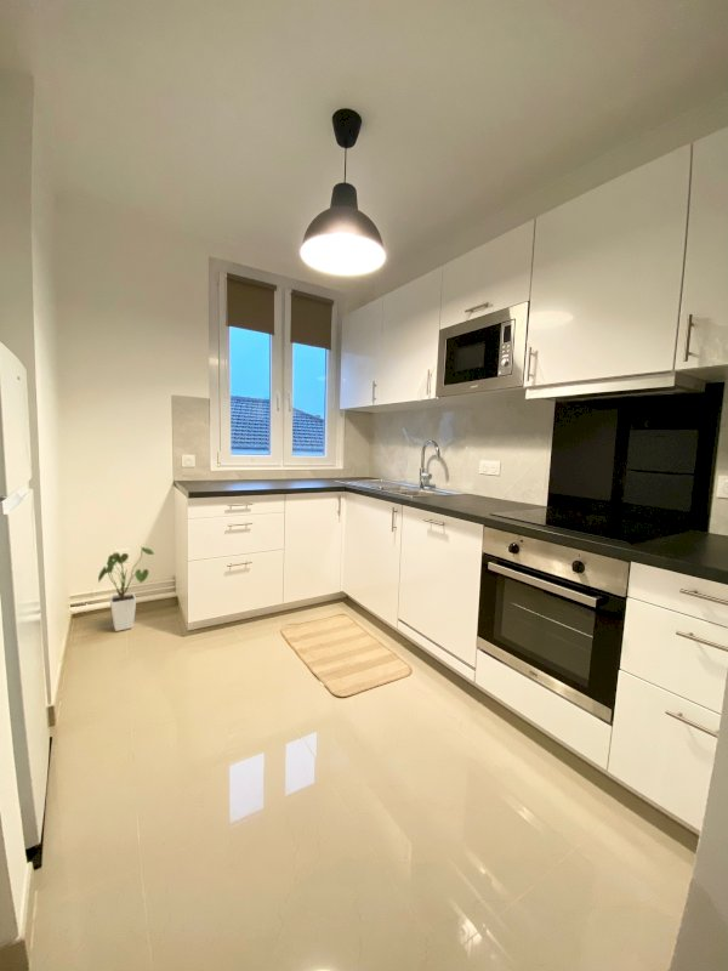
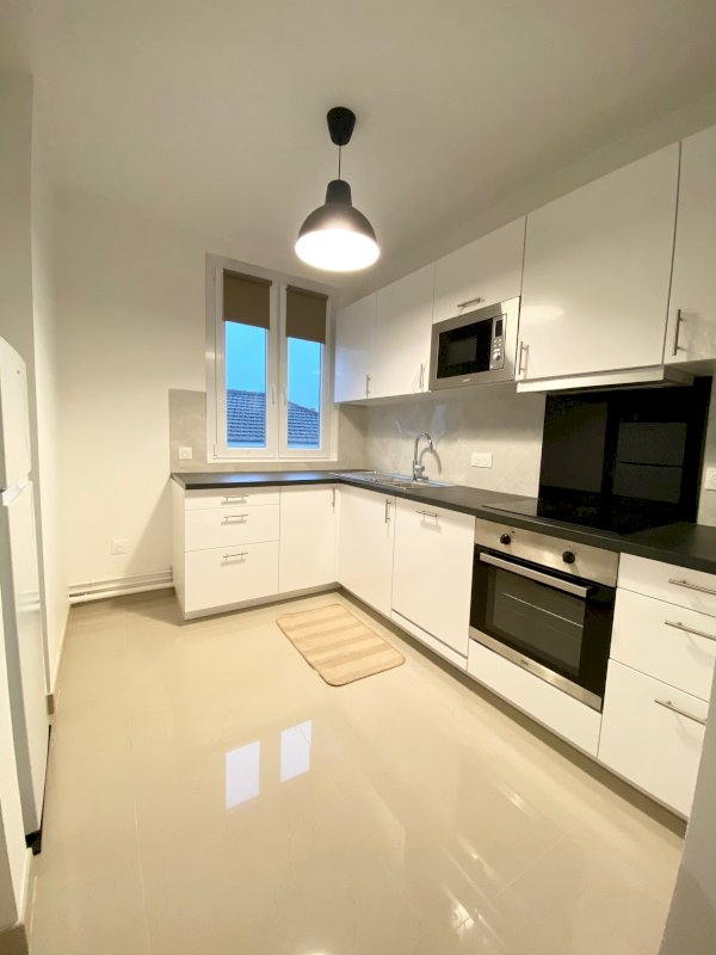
- house plant (127, 586)
